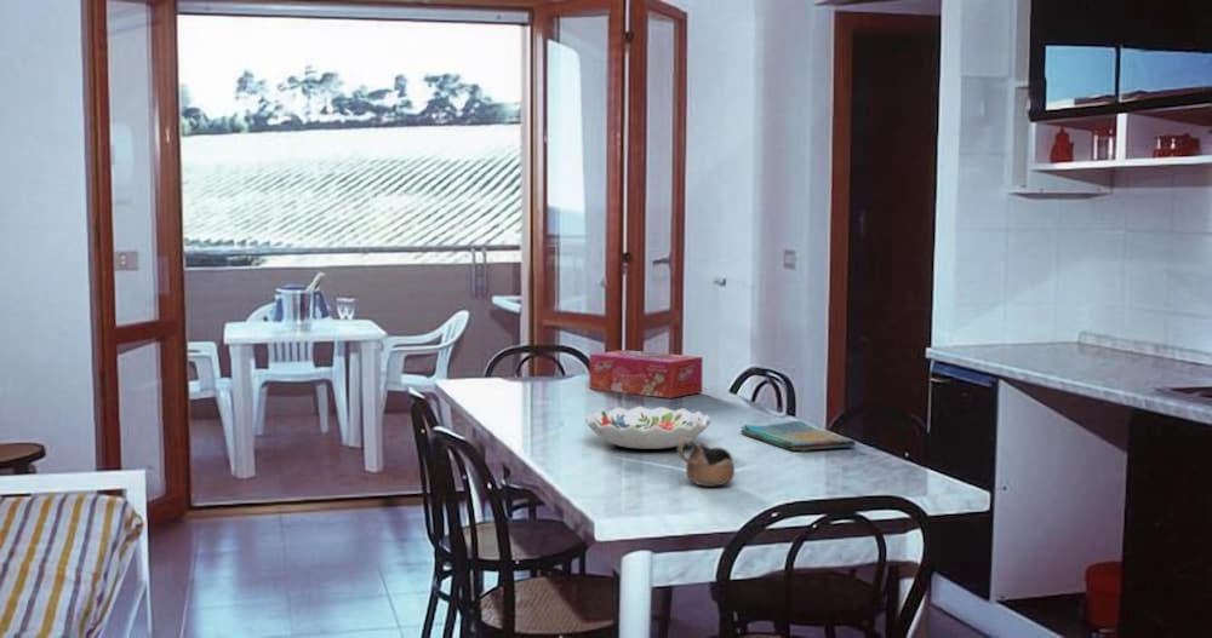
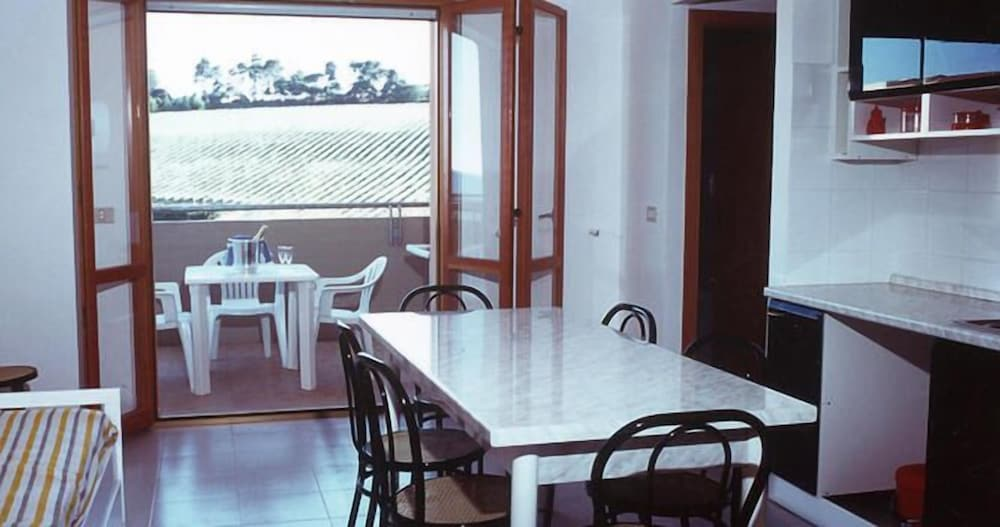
- cup (703, 459)
- decorative bowl (647, 430)
- tissue box (645, 373)
- dish towel (796, 435)
